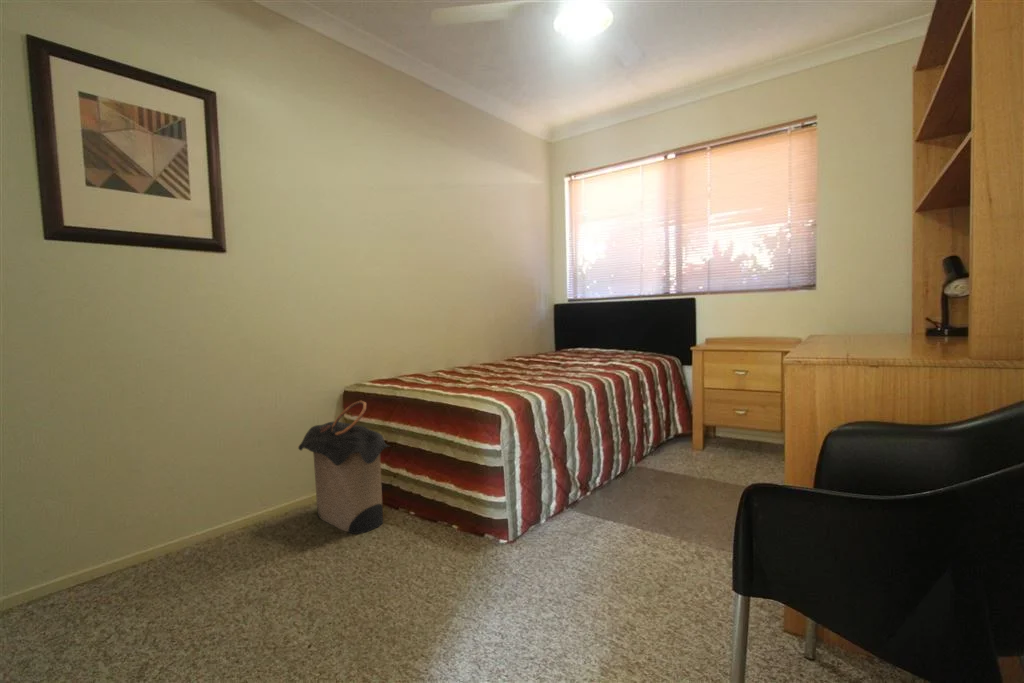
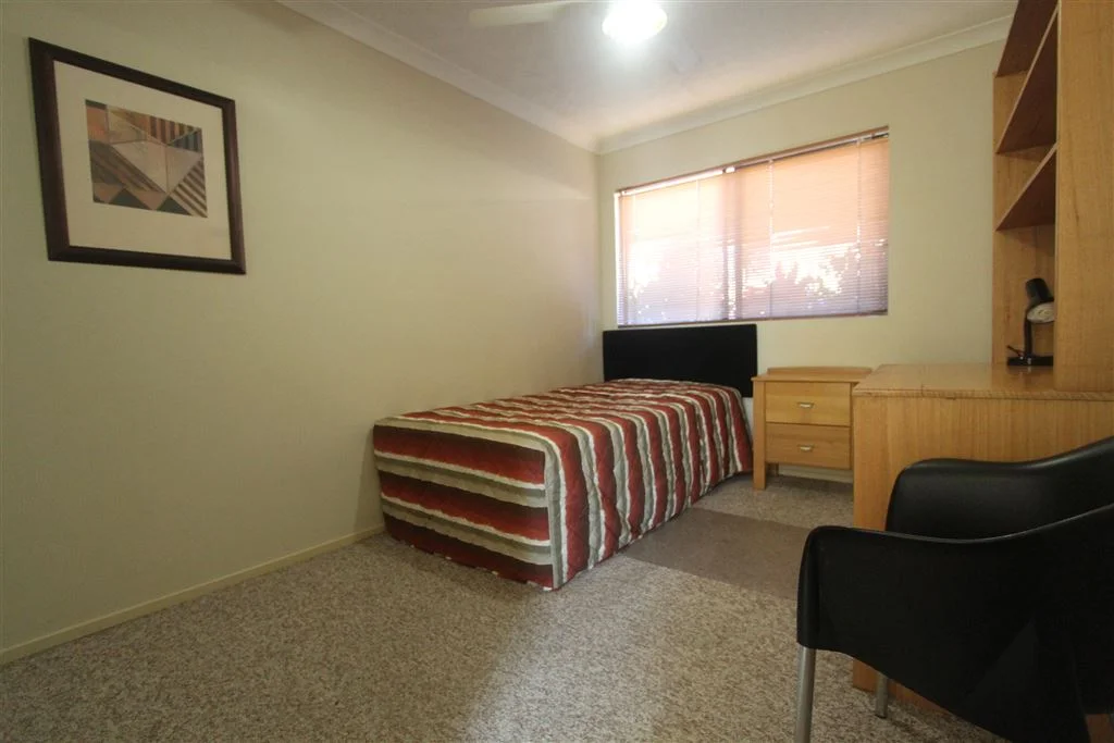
- laundry hamper (342, 460)
